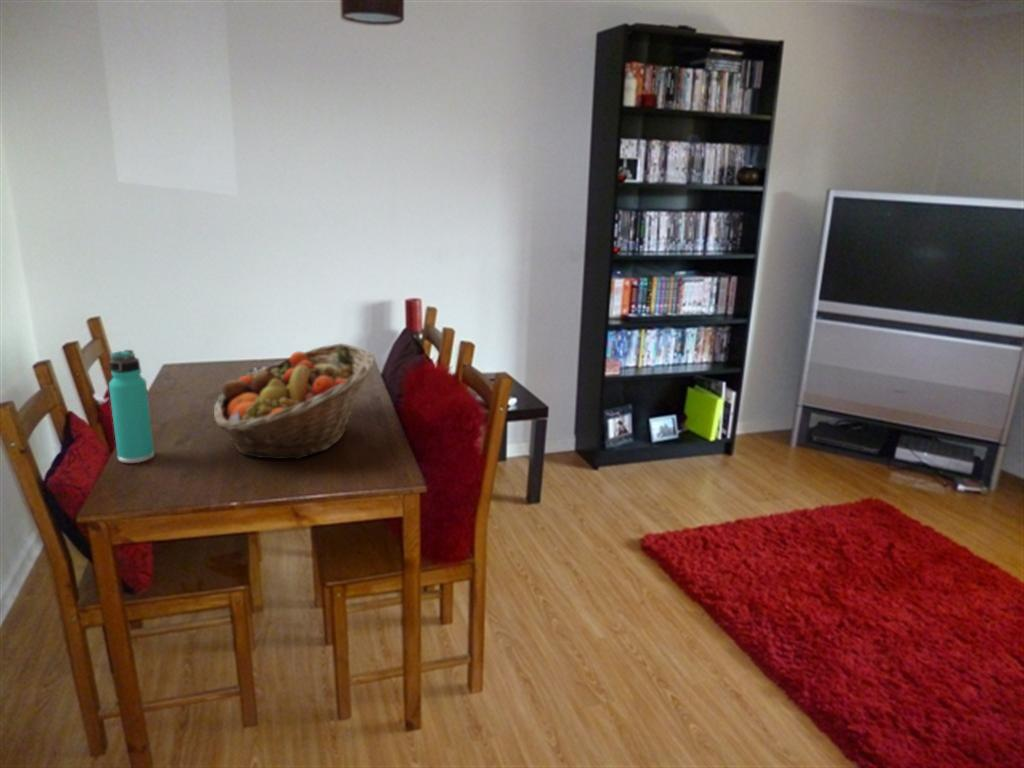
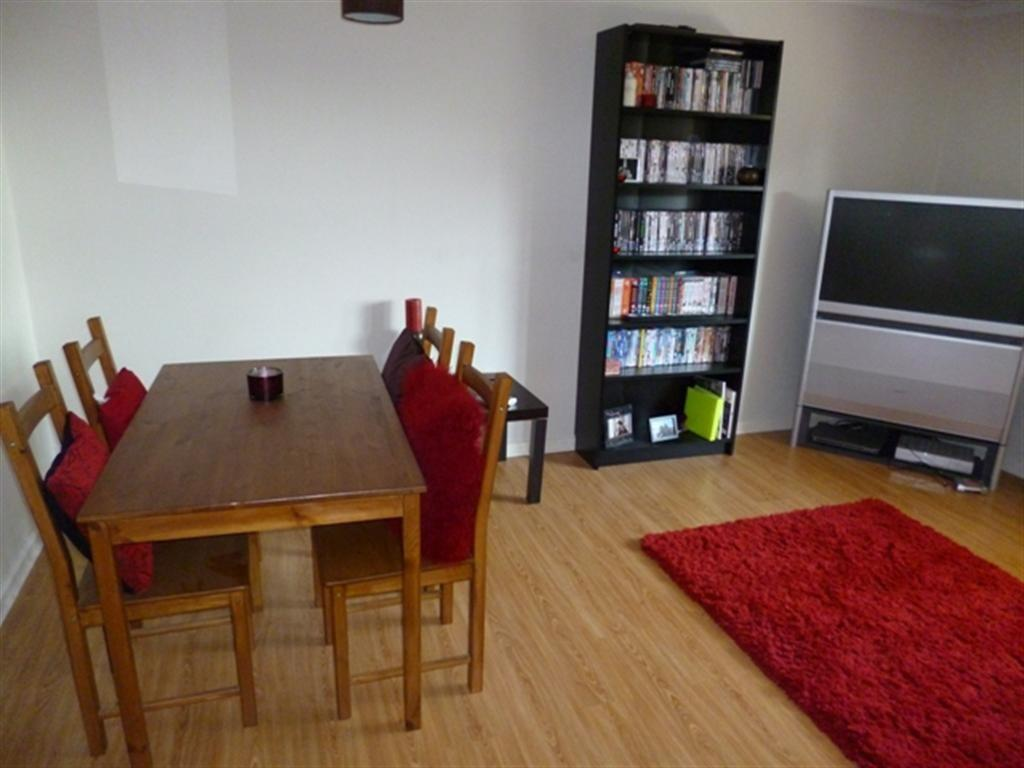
- thermos bottle (130, 405)
- fruit basket (295, 396)
